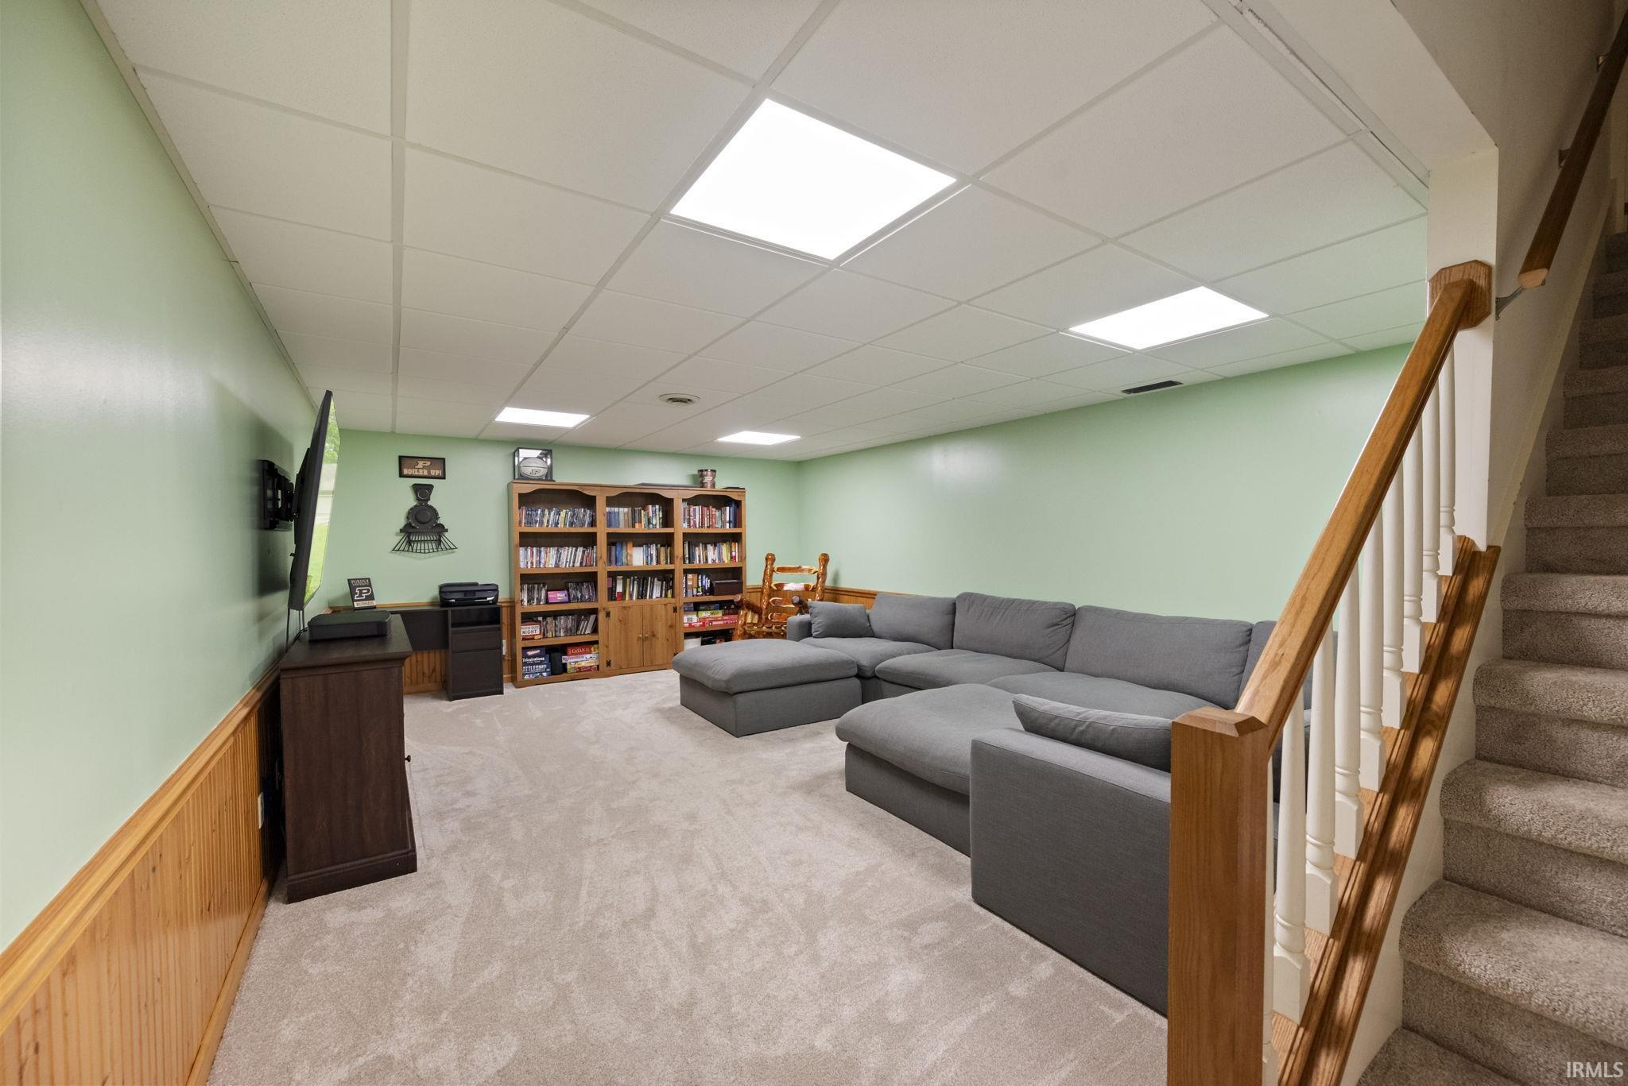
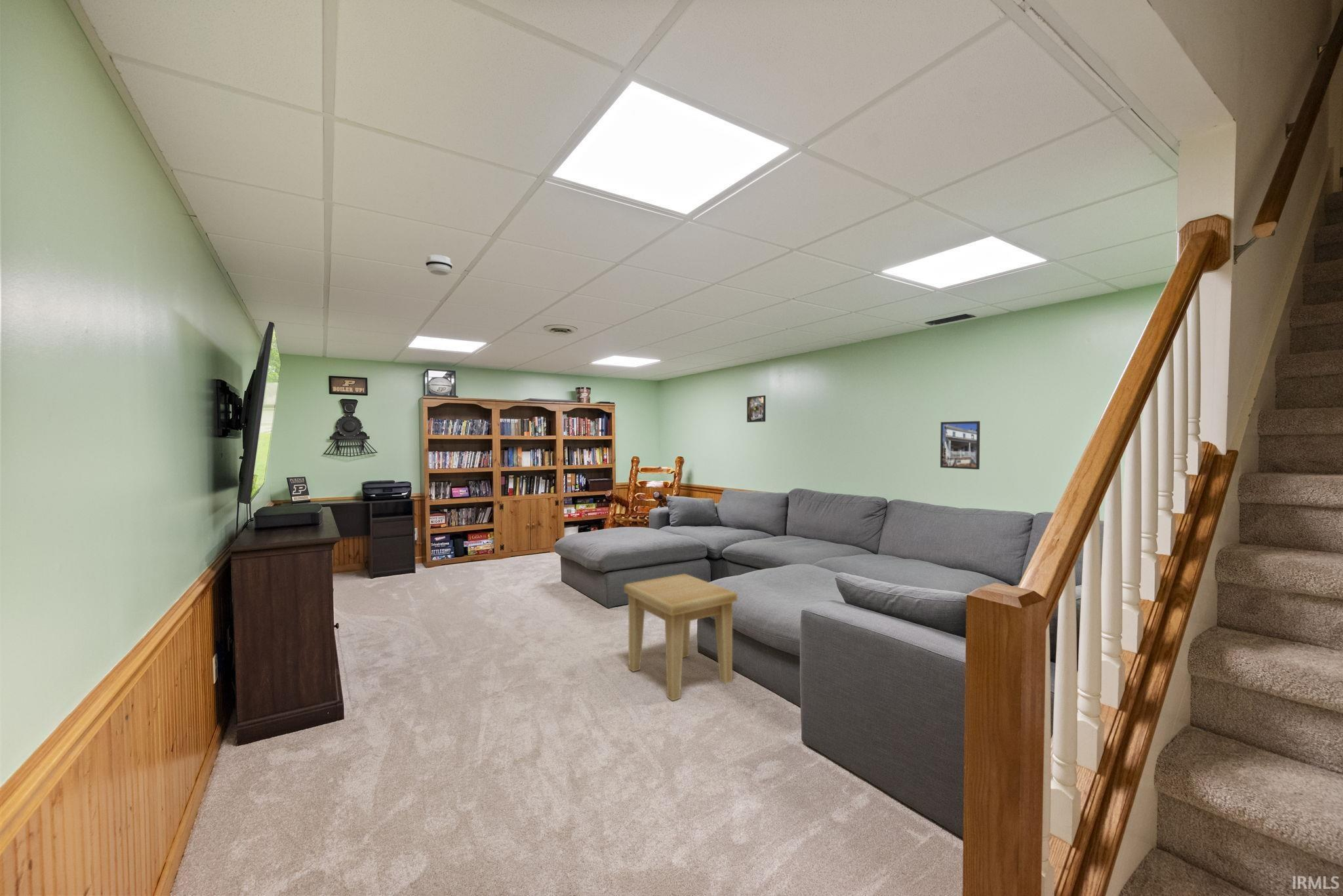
+ smoke detector (439, 265)
+ side table (679, 631)
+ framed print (959, 445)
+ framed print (756, 409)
